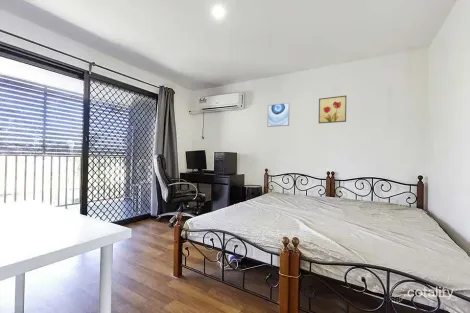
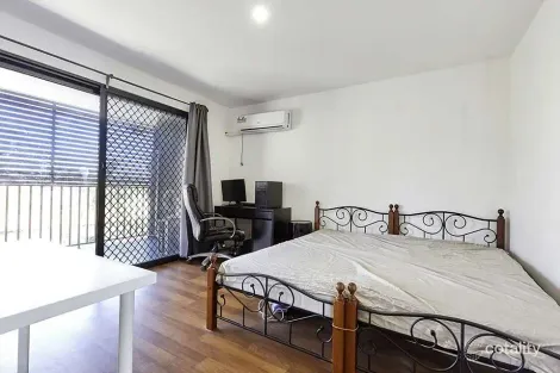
- wall art (332, 110)
- wall art (278, 115)
